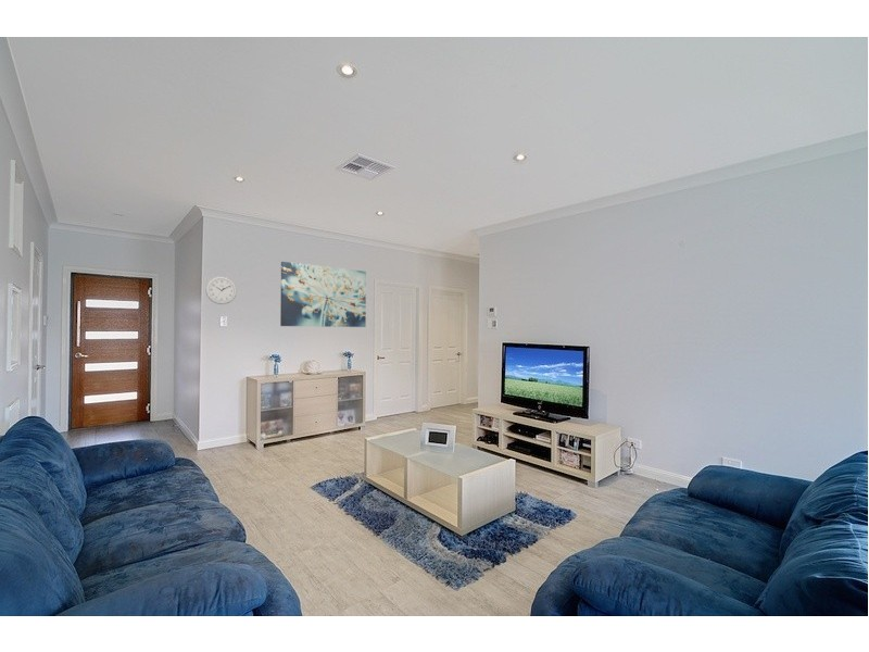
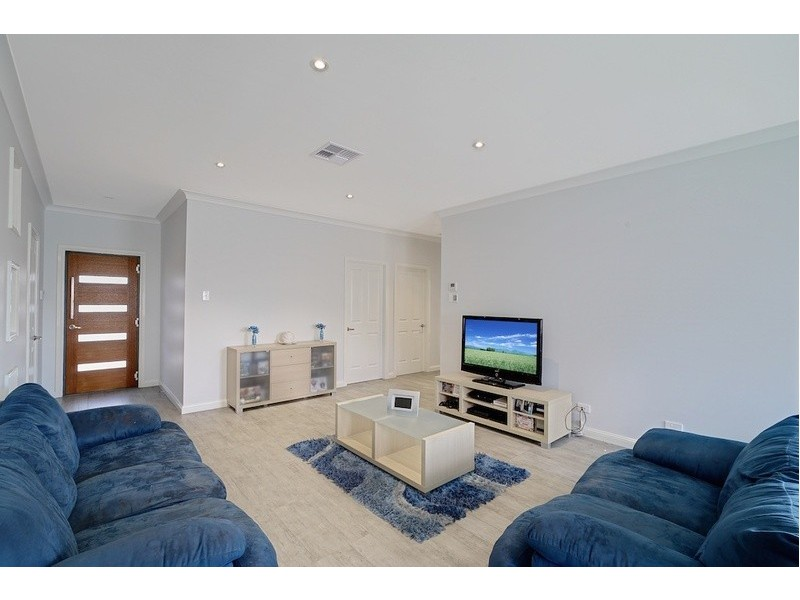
- wall art (326, 297)
- wall clock (221, 290)
